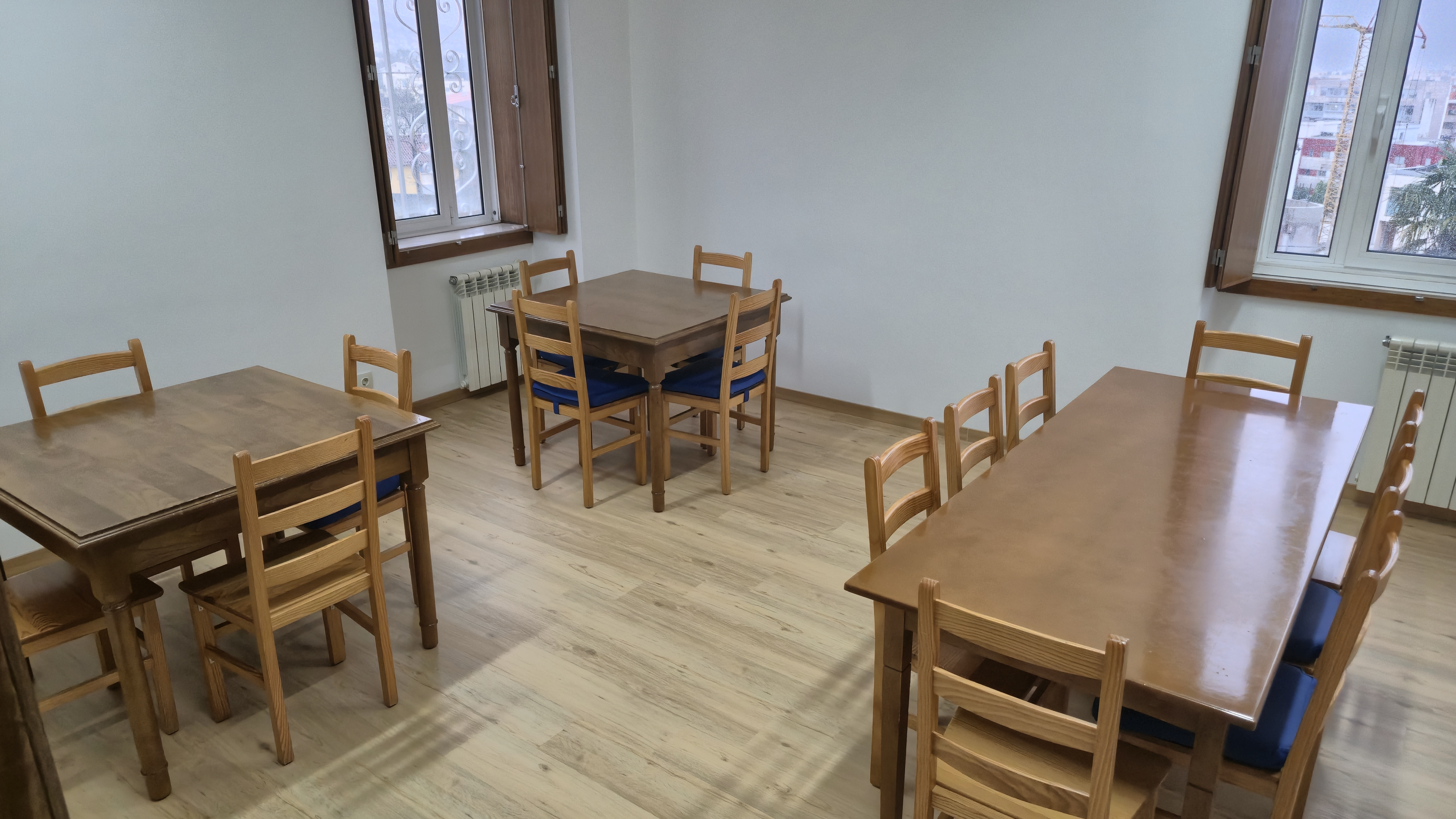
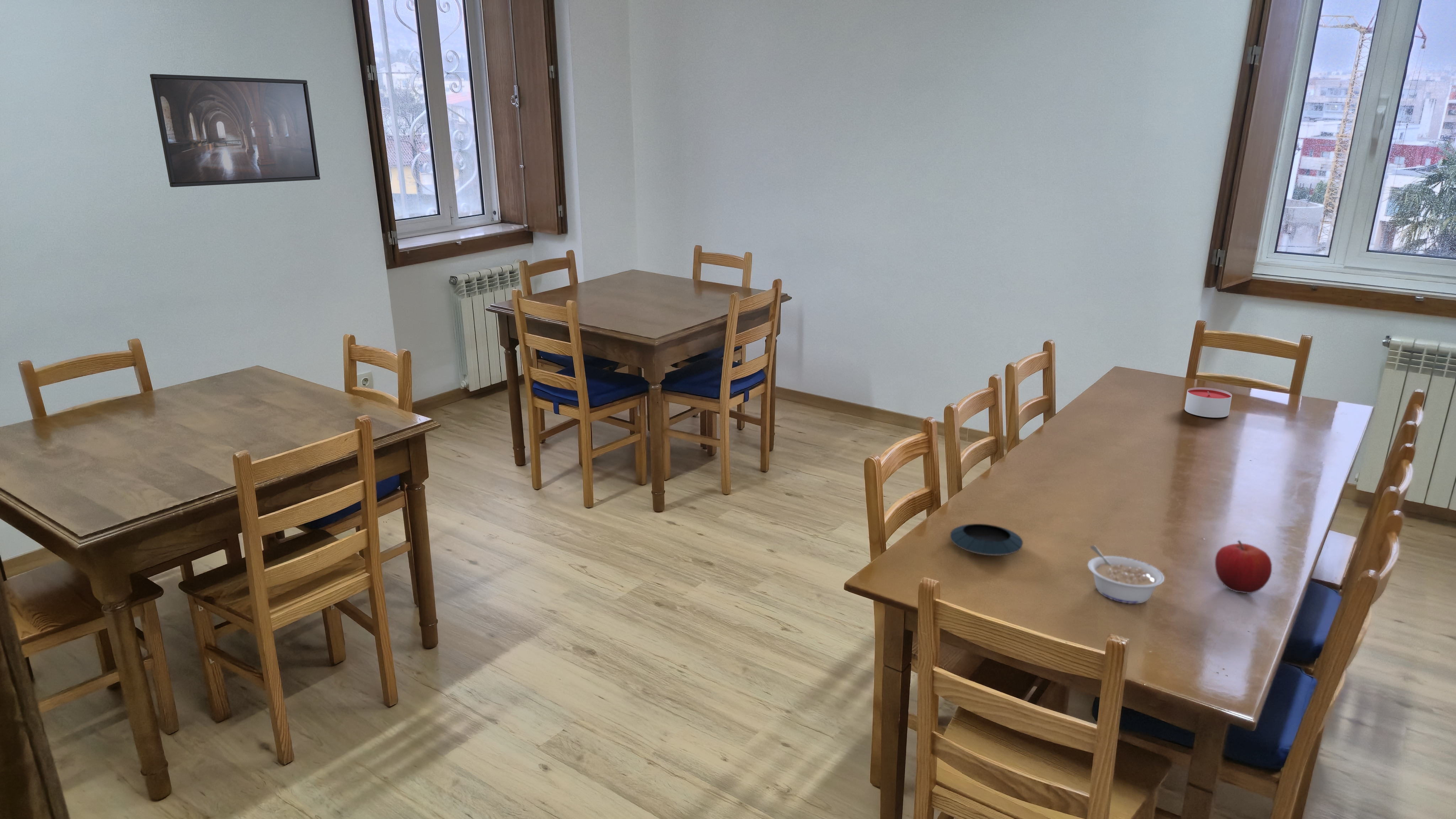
+ fruit (1243, 566)
+ legume (1121, 578)
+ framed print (242, 131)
+ candle (1208, 402)
+ saucer (986, 537)
